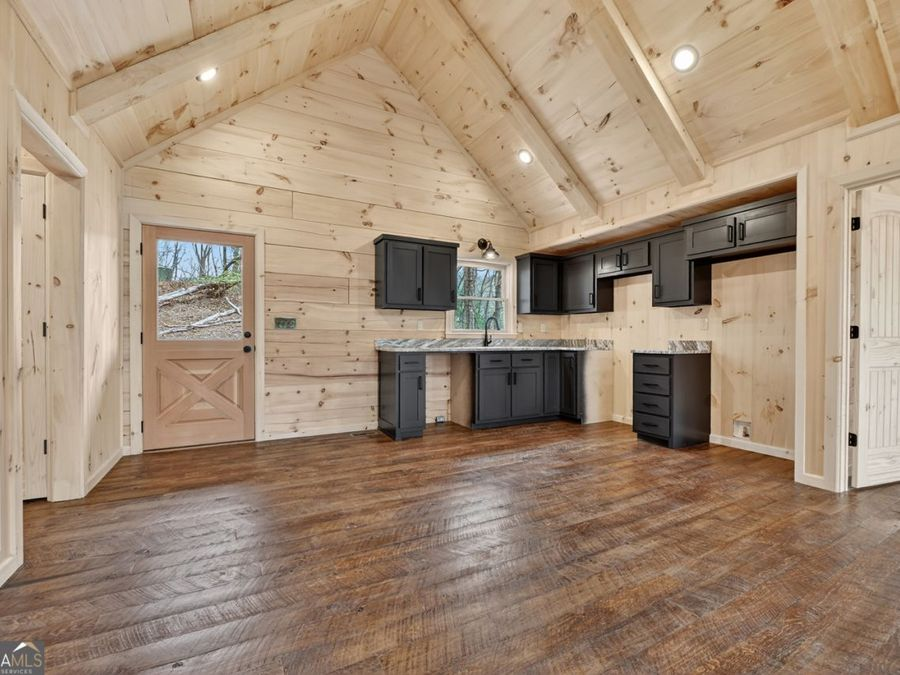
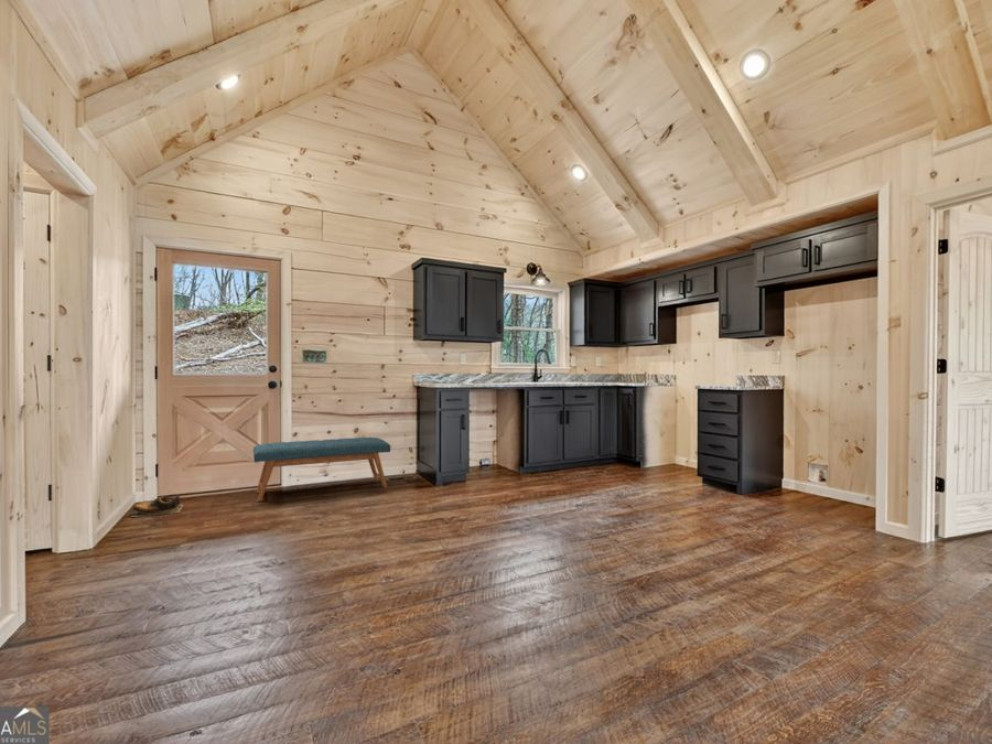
+ bench (323, 462)
+ shoes (158, 504)
